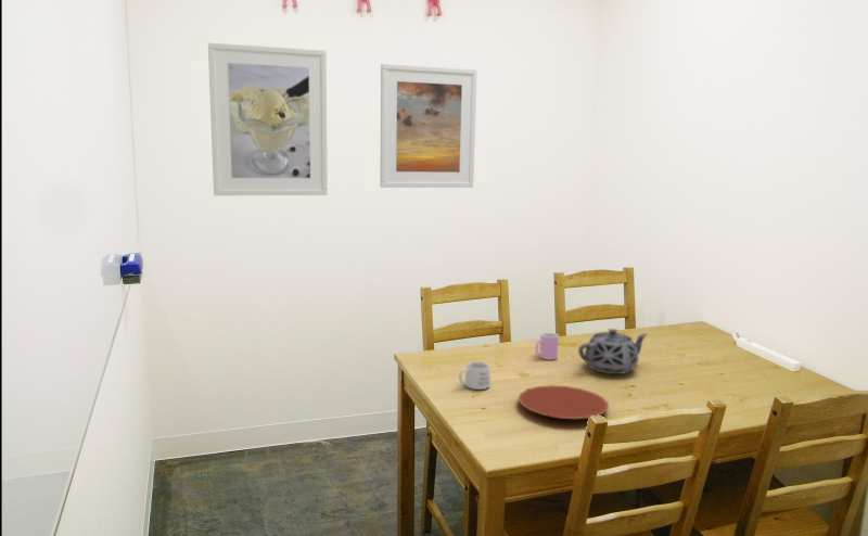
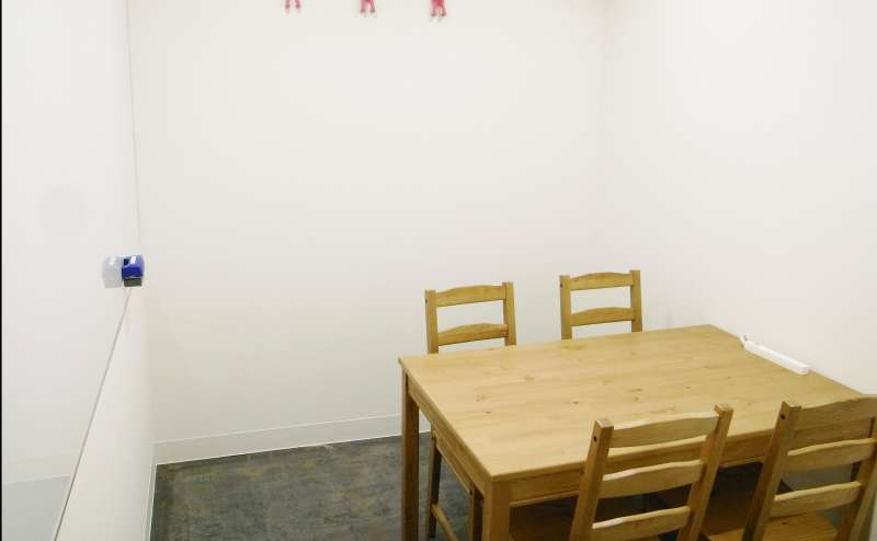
- plate (562, 404)
- cup (546, 346)
- mug (473, 375)
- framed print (429, 128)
- teapot (613, 348)
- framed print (270, 122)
